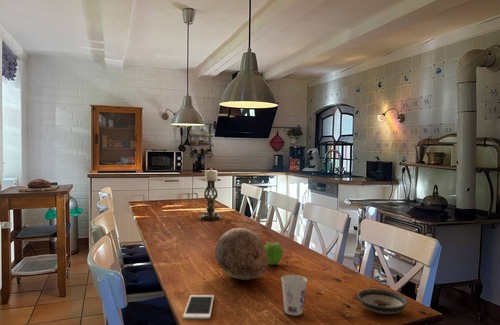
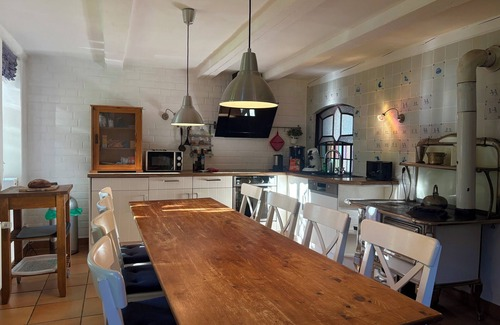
- cup (293, 295)
- cell phone (199, 306)
- saucer (381, 303)
- decorative egg (241, 253)
- fruit (272, 252)
- candle holder (212, 193)
